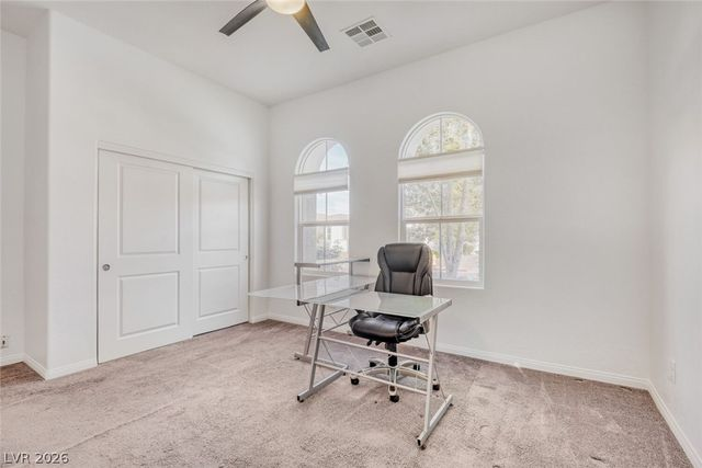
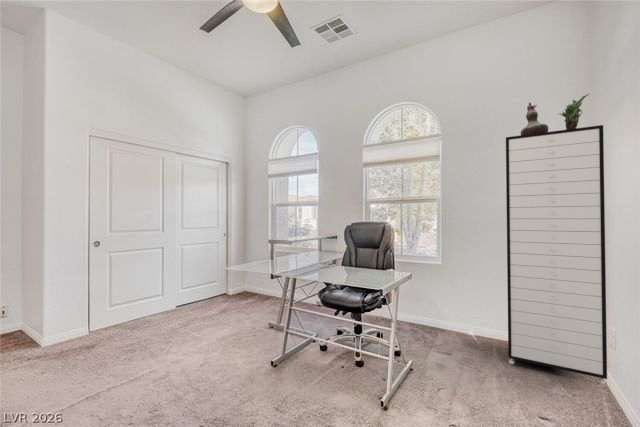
+ storage cabinet (549, 249)
+ decorative vase (534, 121)
+ potted plant (573, 116)
